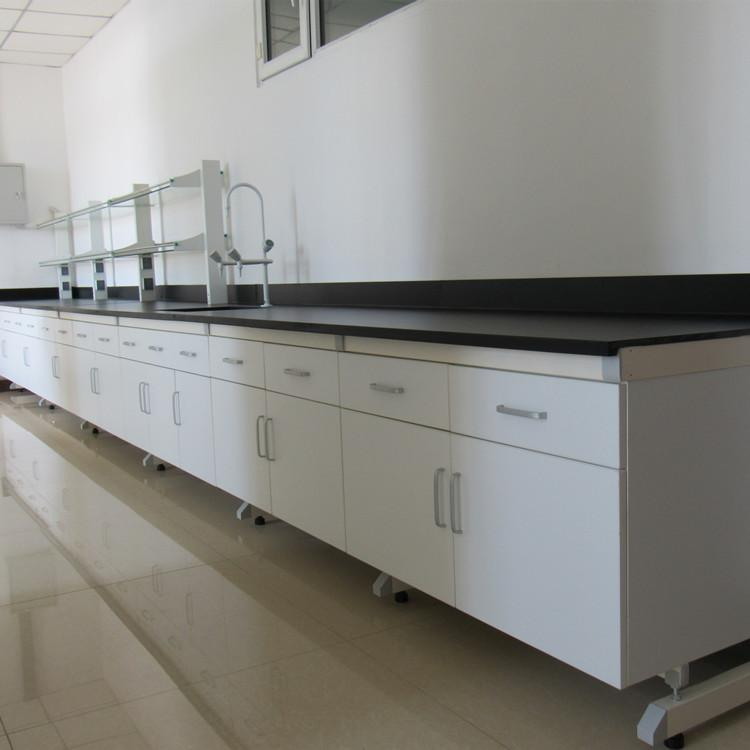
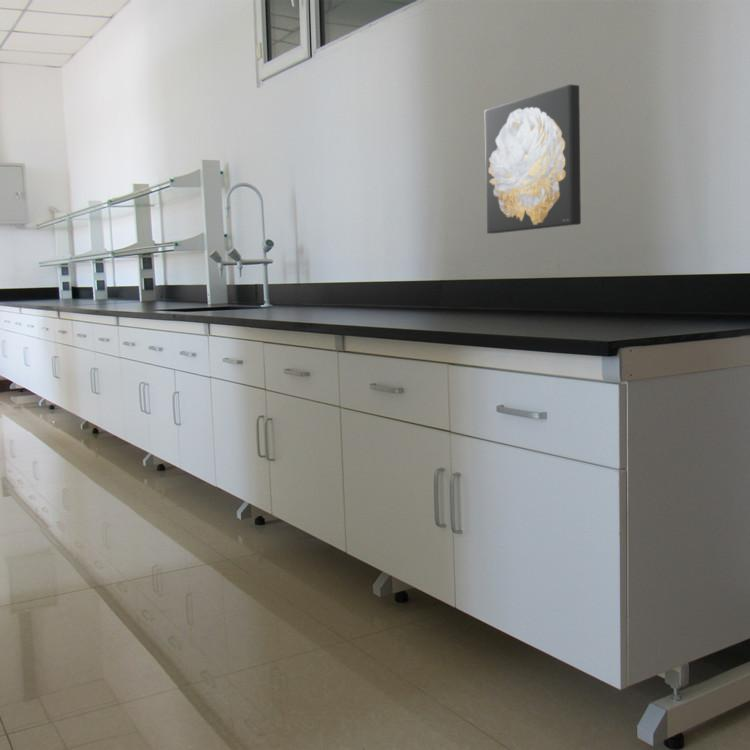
+ wall art (530, 164)
